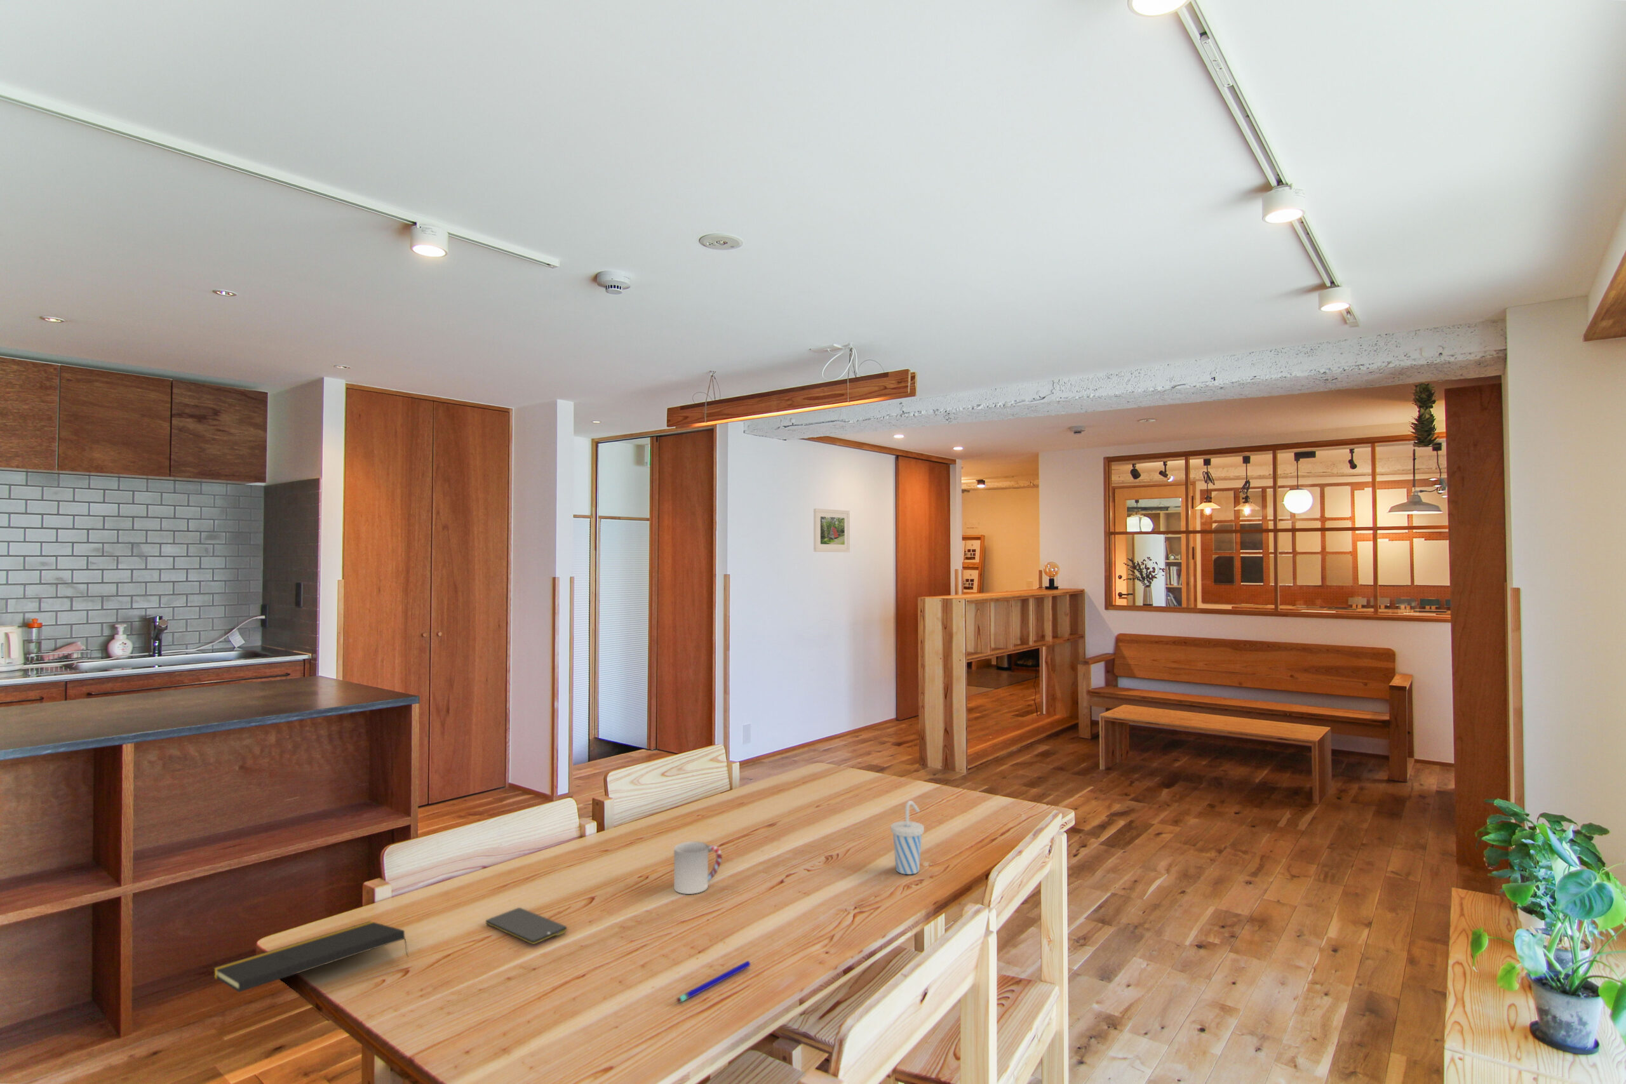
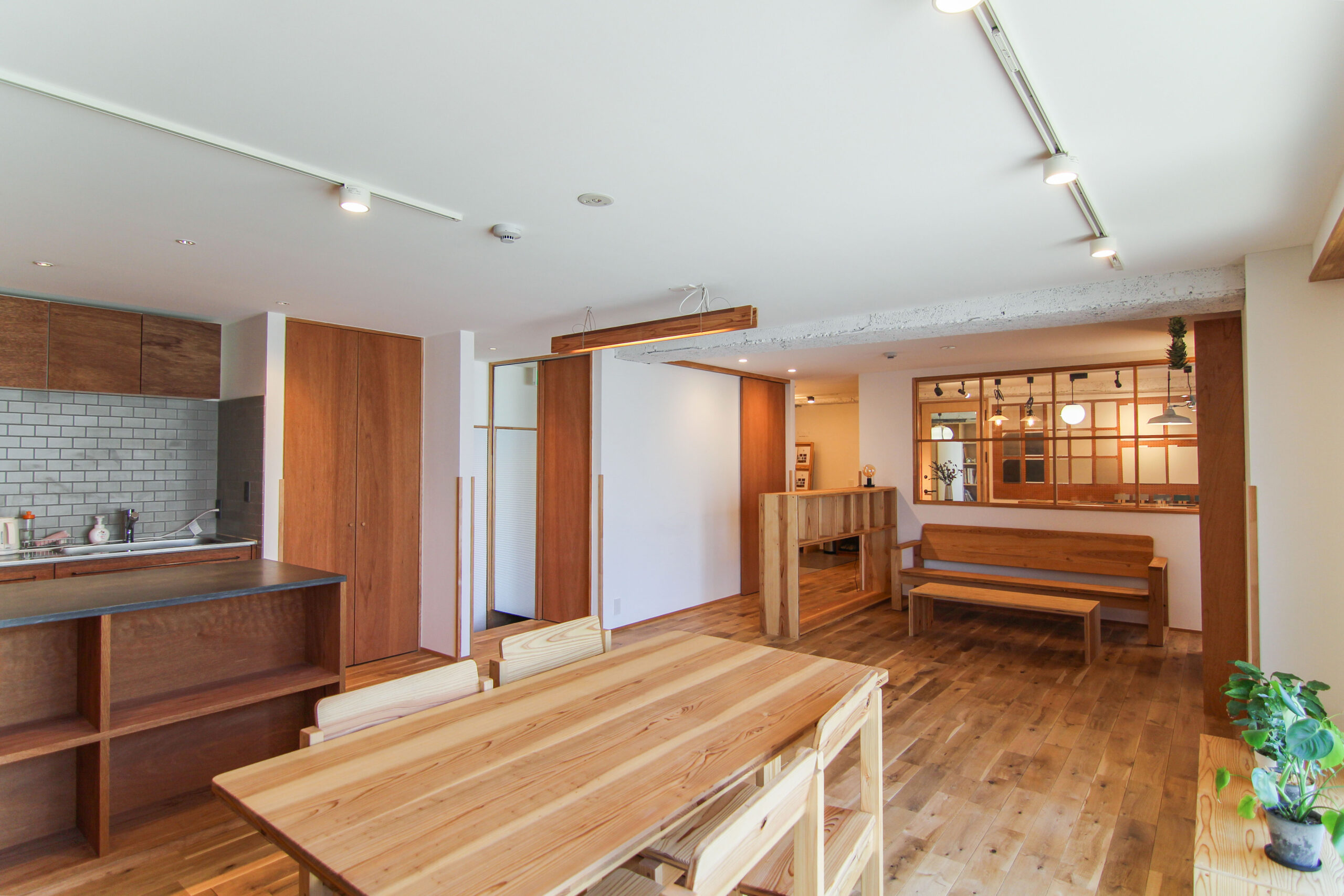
- pen (715, 981)
- cup (909, 836)
- smartphone (526, 924)
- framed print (832, 530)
- cup (698, 865)
- notepad (311, 952)
